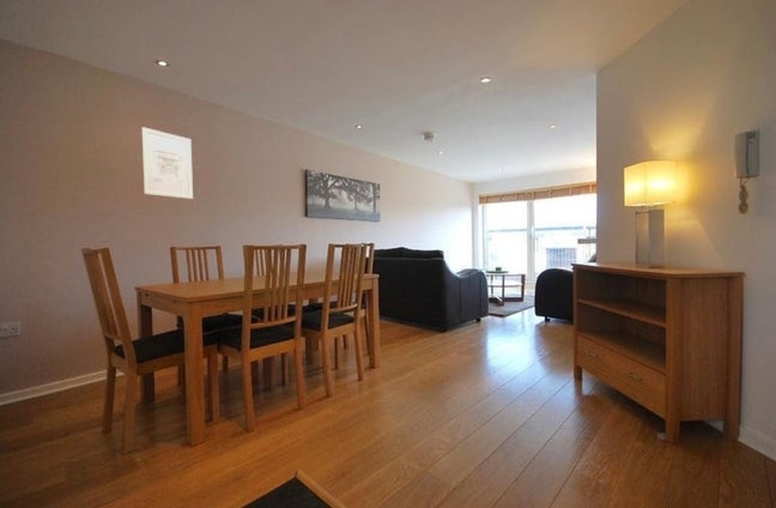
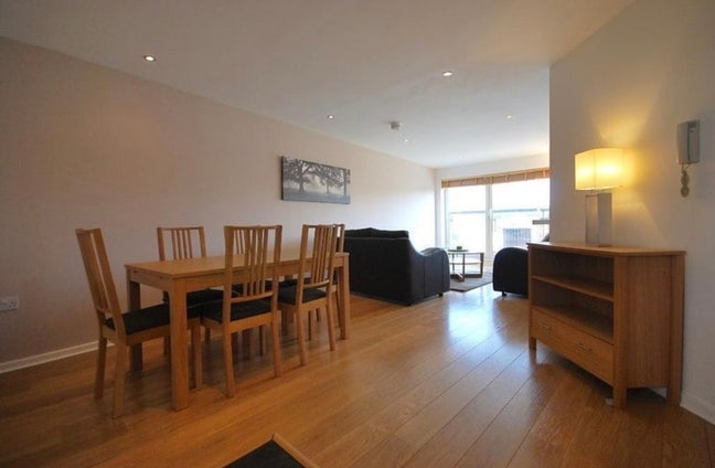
- wall art (169, 164)
